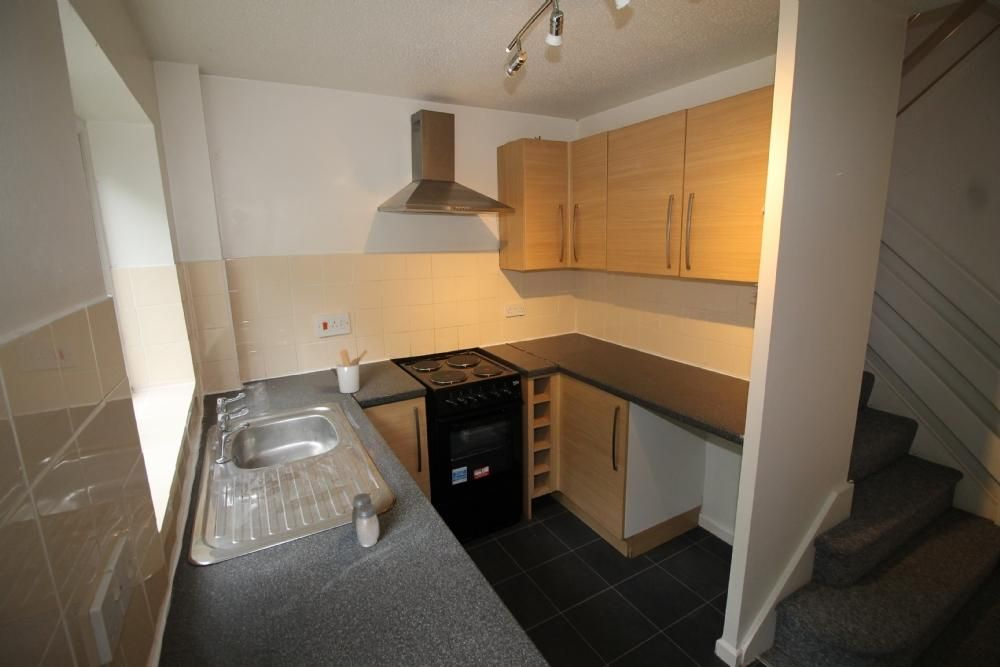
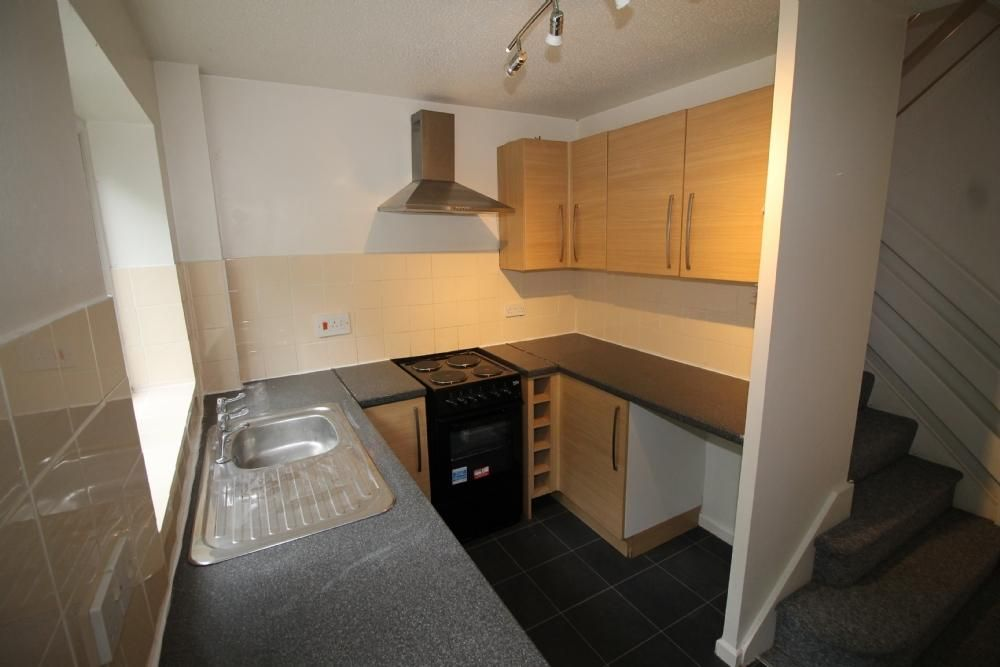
- salt and pepper shaker (365, 518)
- utensil holder (353, 370)
